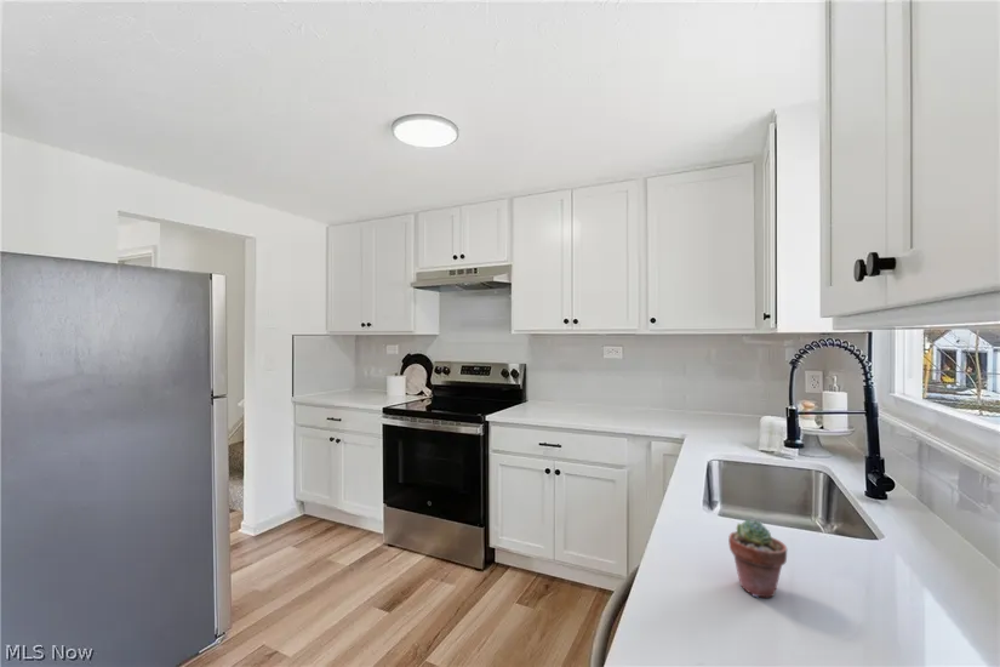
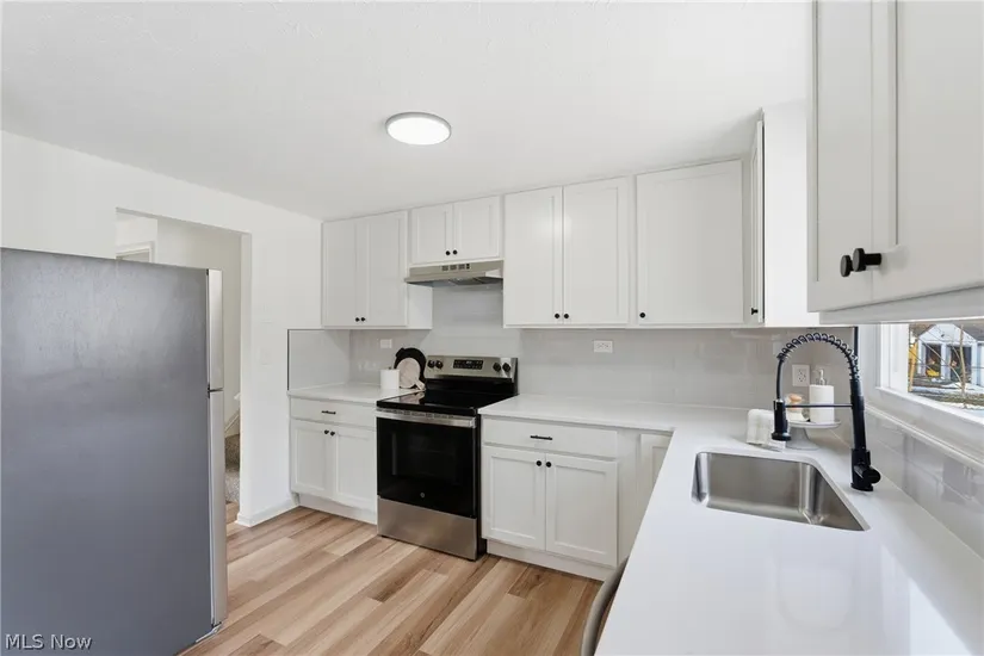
- potted succulent (756, 554)
